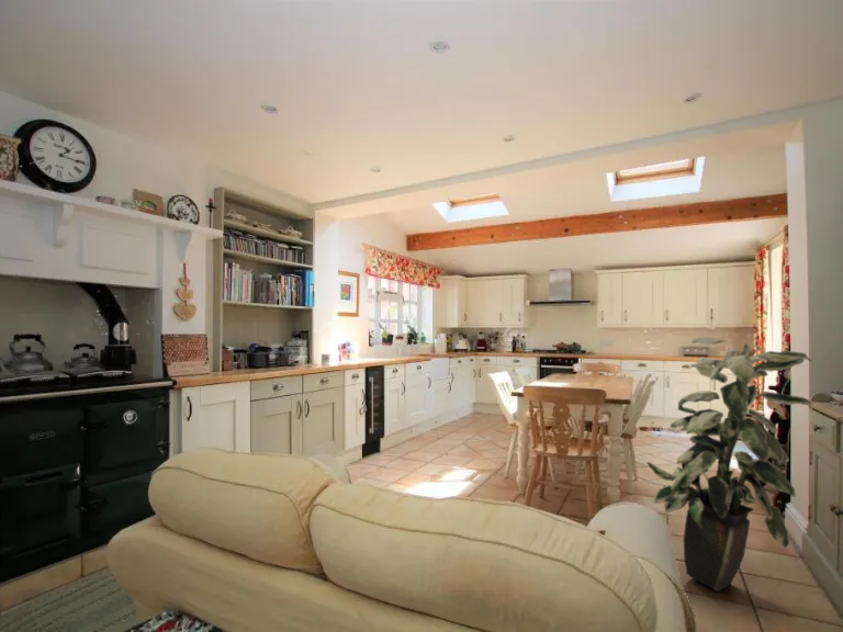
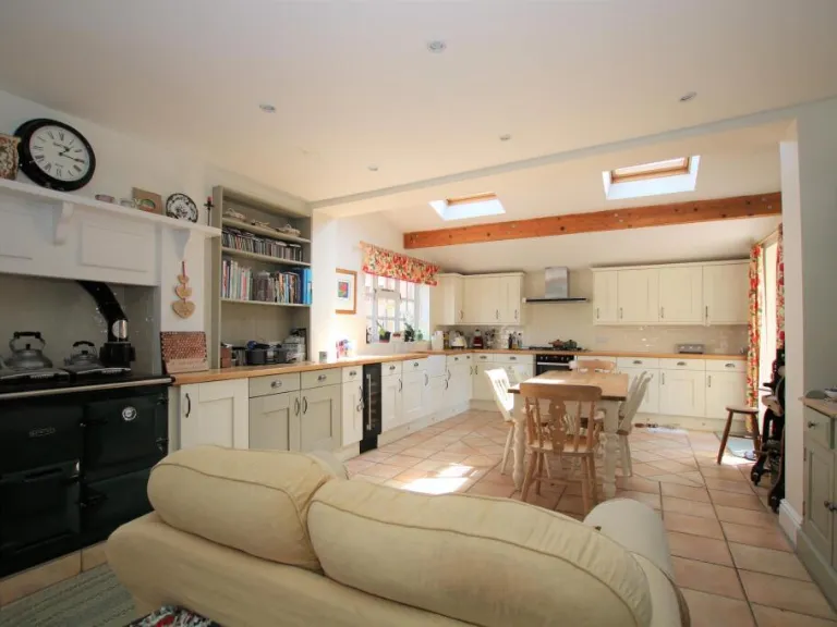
- indoor plant (724, 460)
